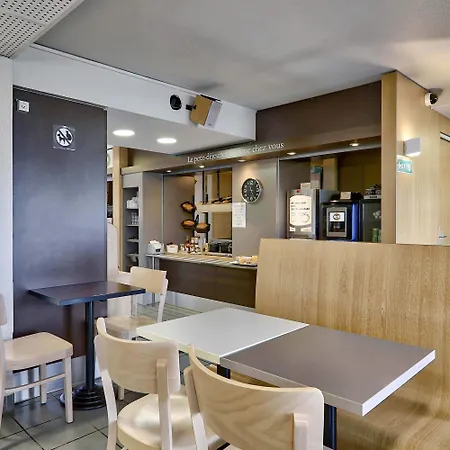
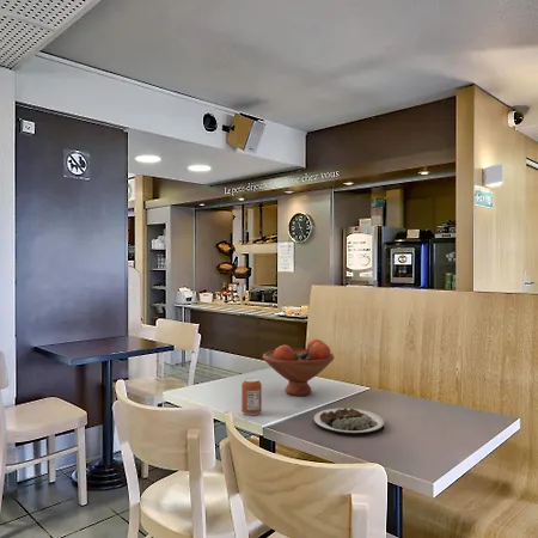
+ plate (348, 418)
+ can (251, 396)
+ fruit bowl (298, 366)
